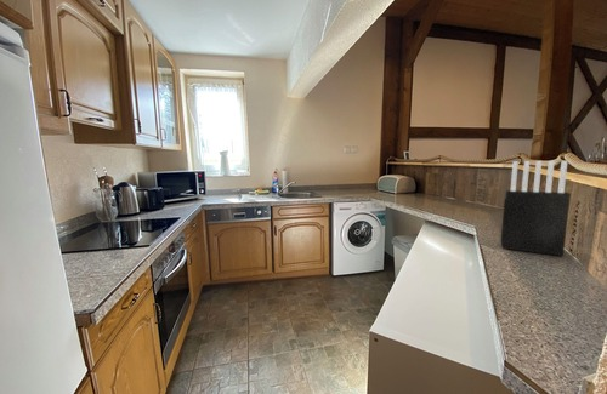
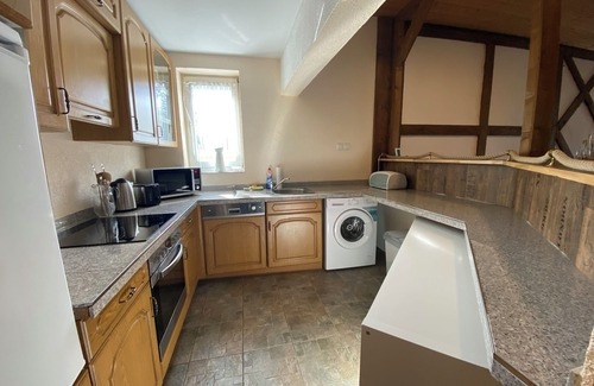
- knife block (533, 205)
